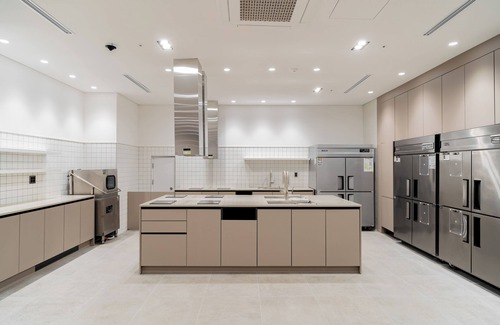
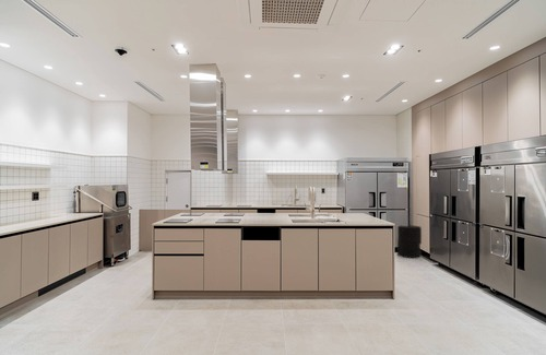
+ trash can (408, 239)
